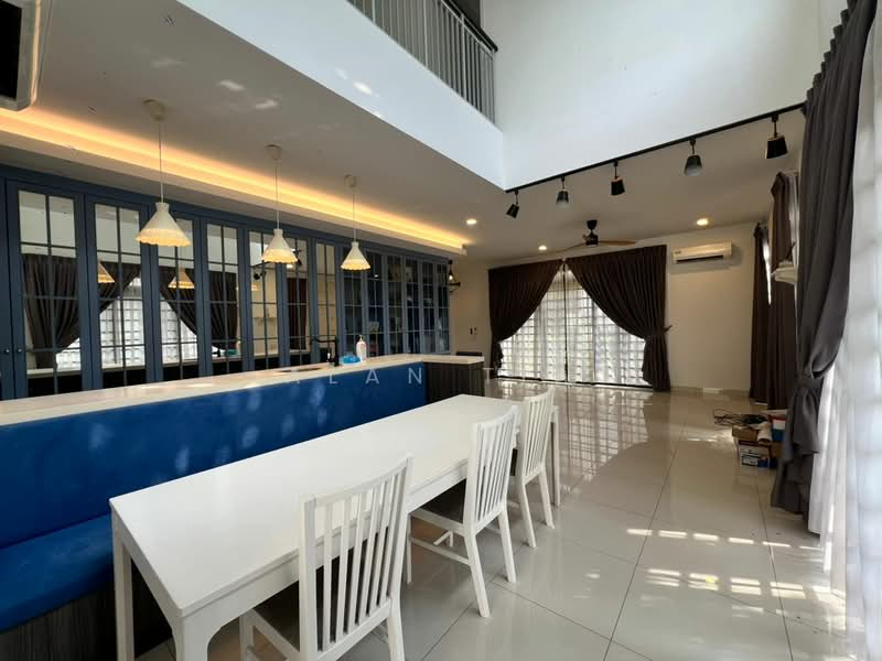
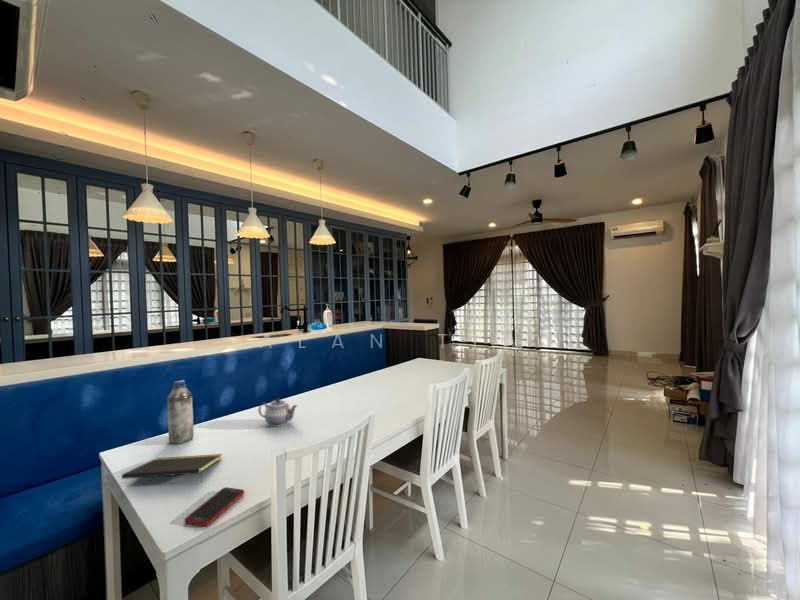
+ cell phone (216, 505)
+ notepad (176, 465)
+ teapot (278, 411)
+ water bottle (180, 410)
